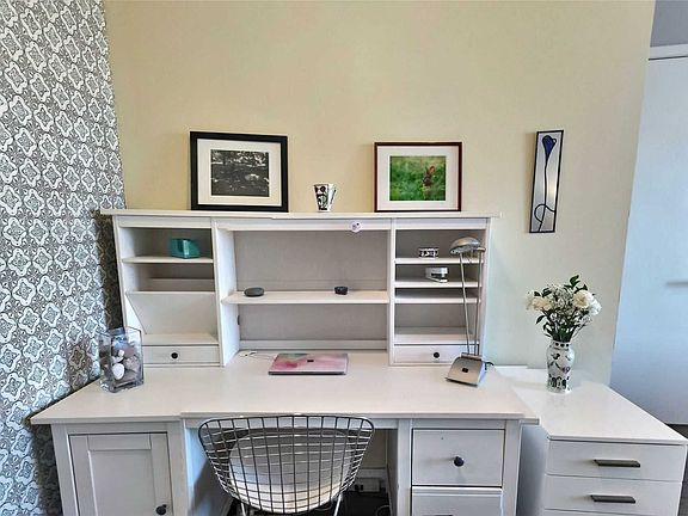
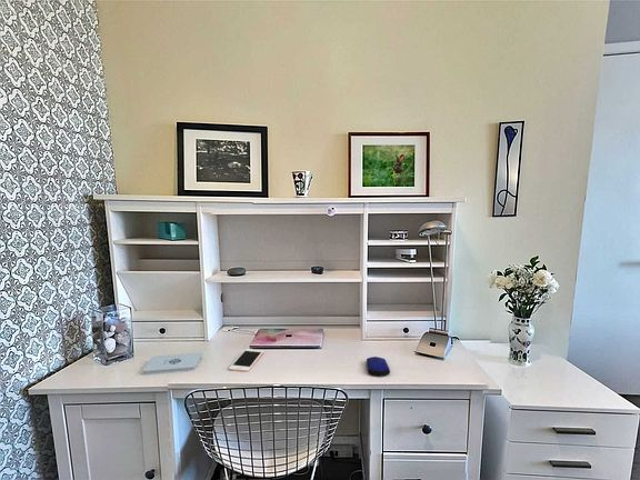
+ cell phone (247, 359)
+ notepad (173, 362)
+ computer mouse (377, 363)
